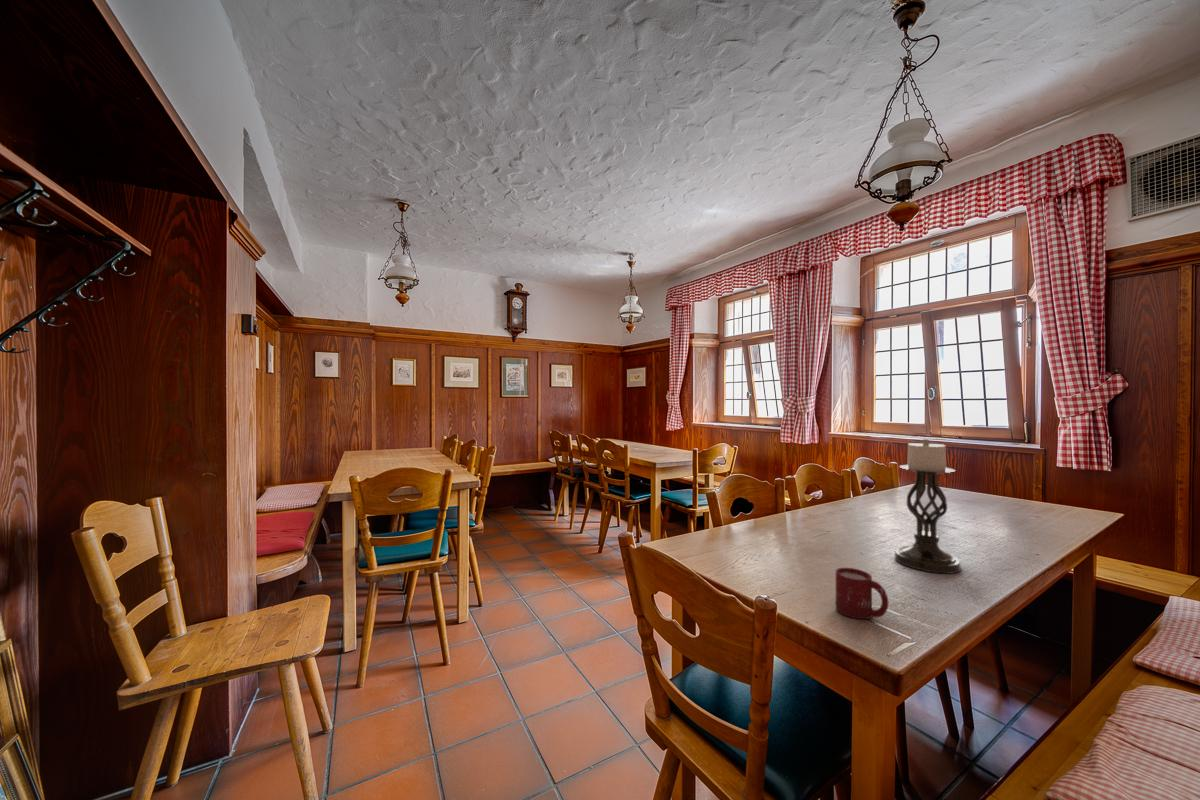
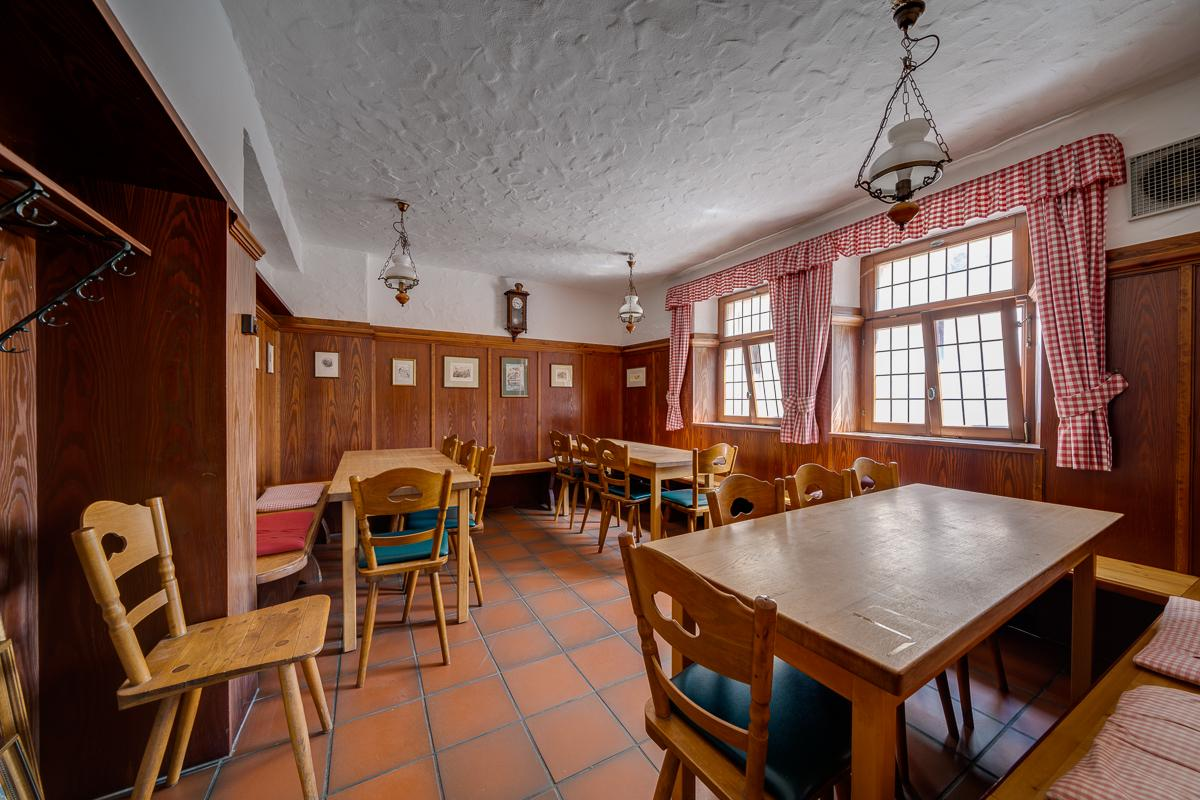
- cup (861, 594)
- candle holder (928, 503)
